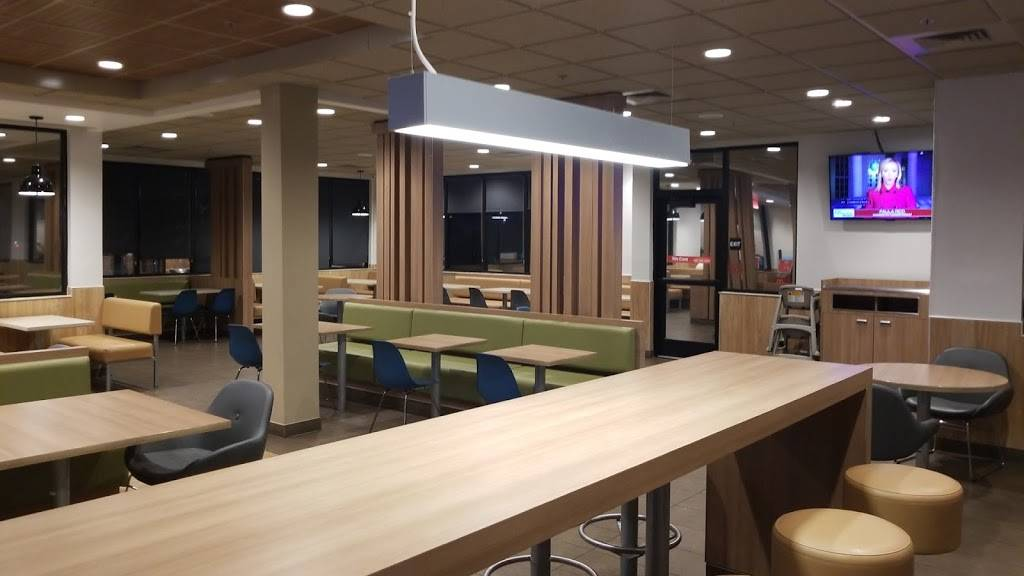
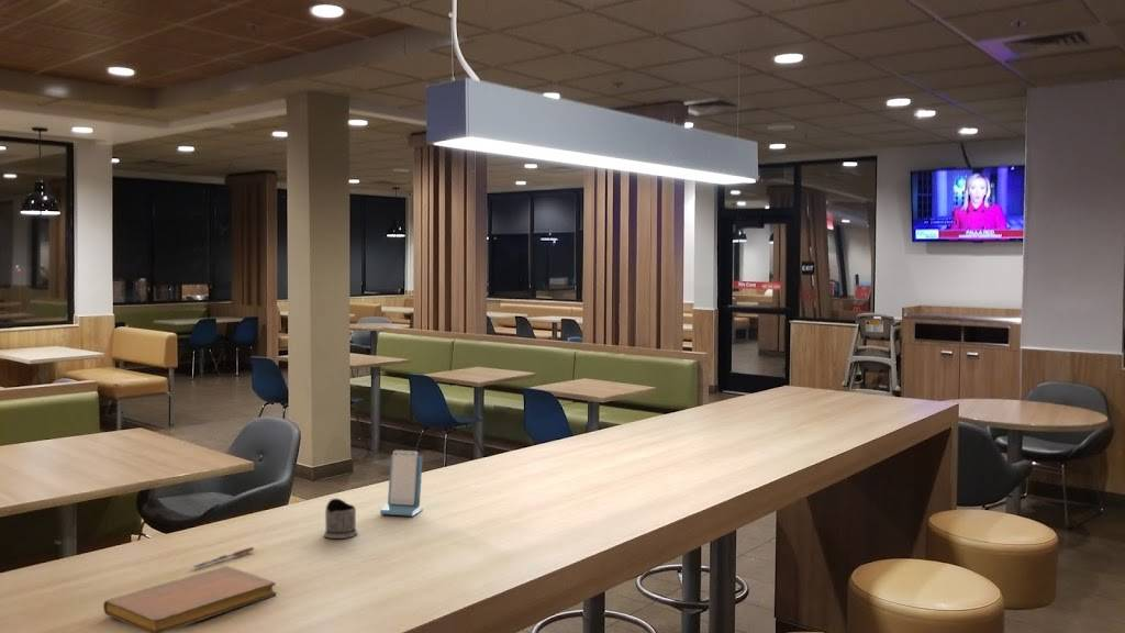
+ pen (224, 556)
+ tea glass holder (343, 519)
+ notebook (192, 597)
+ smartphone (401, 482)
